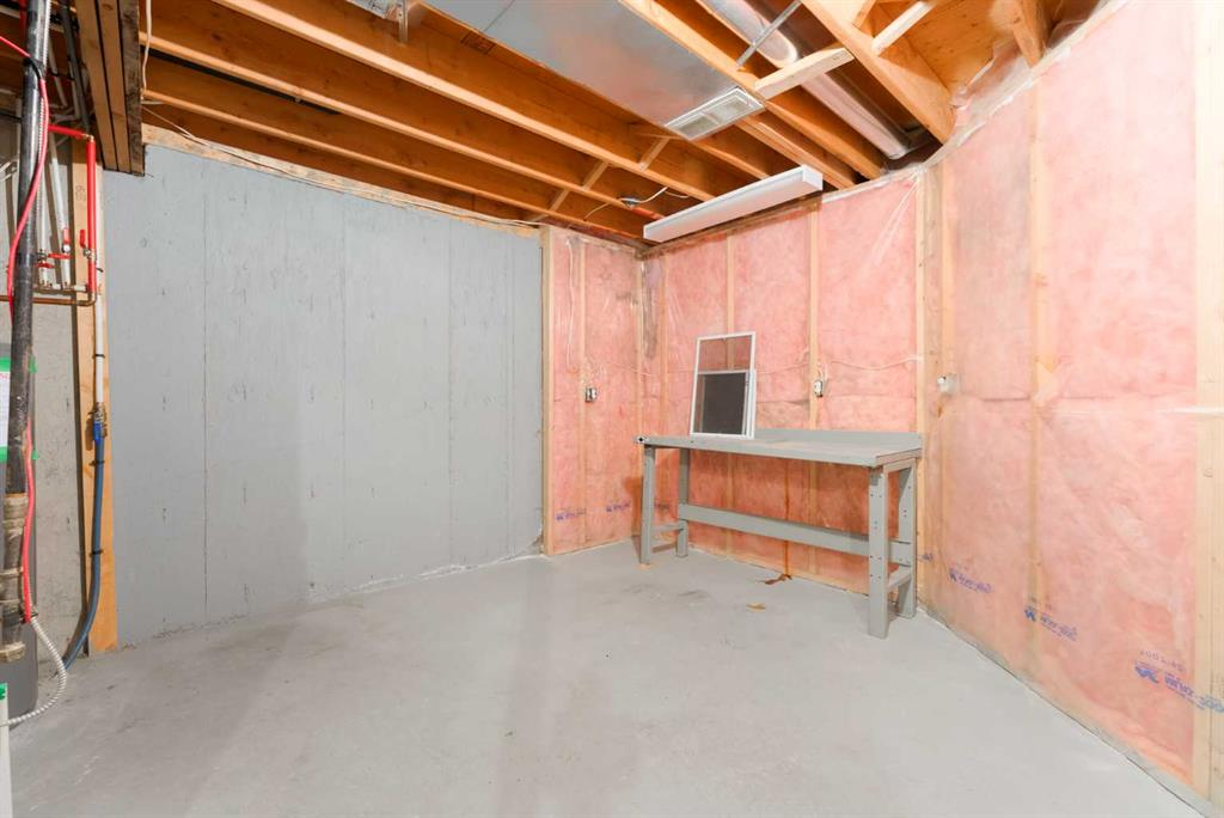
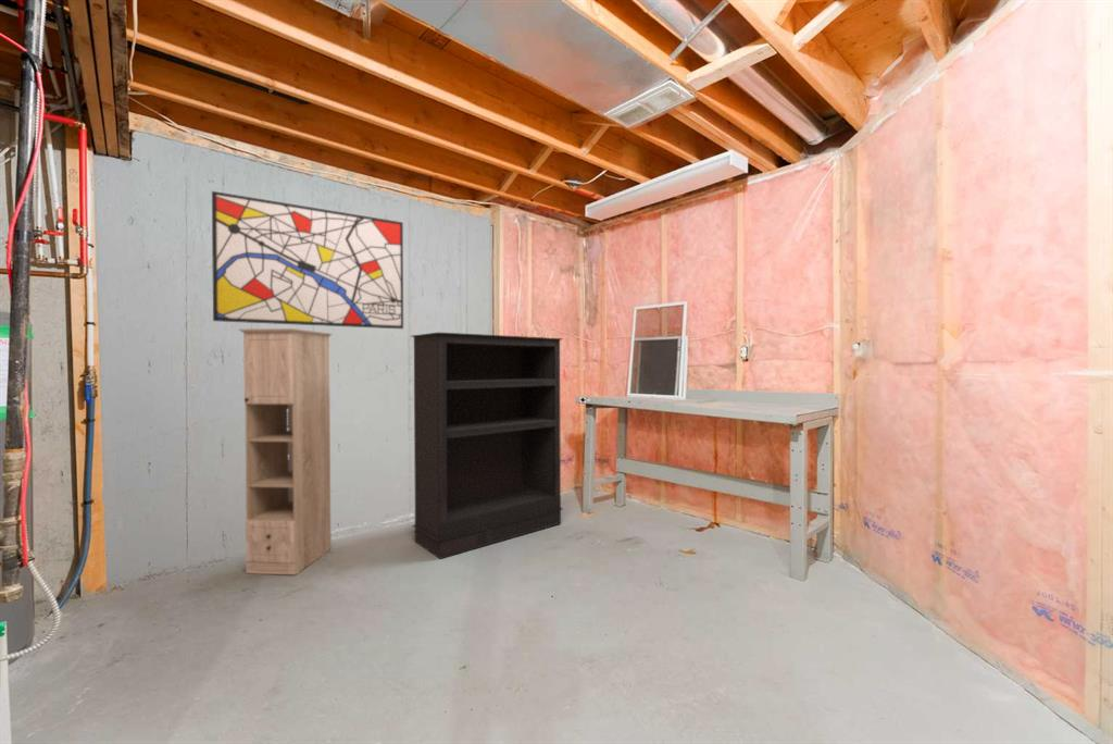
+ bookshelf (491, 434)
+ storage cabinet (289, 446)
+ wall art (316, 266)
